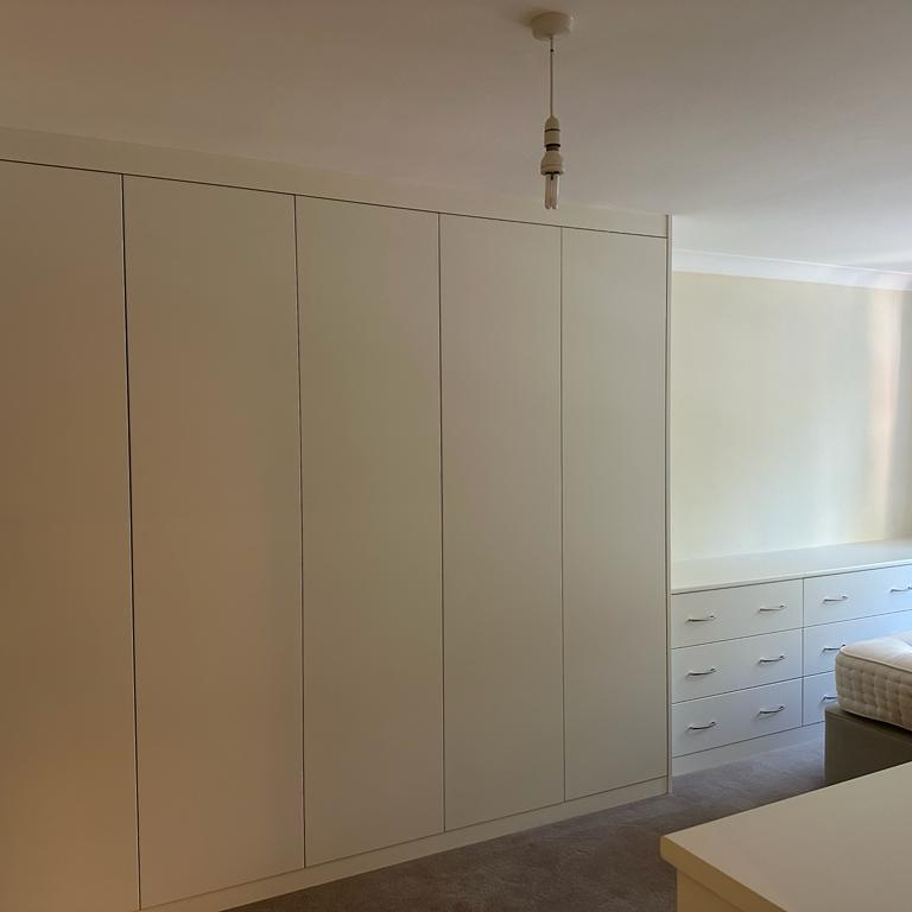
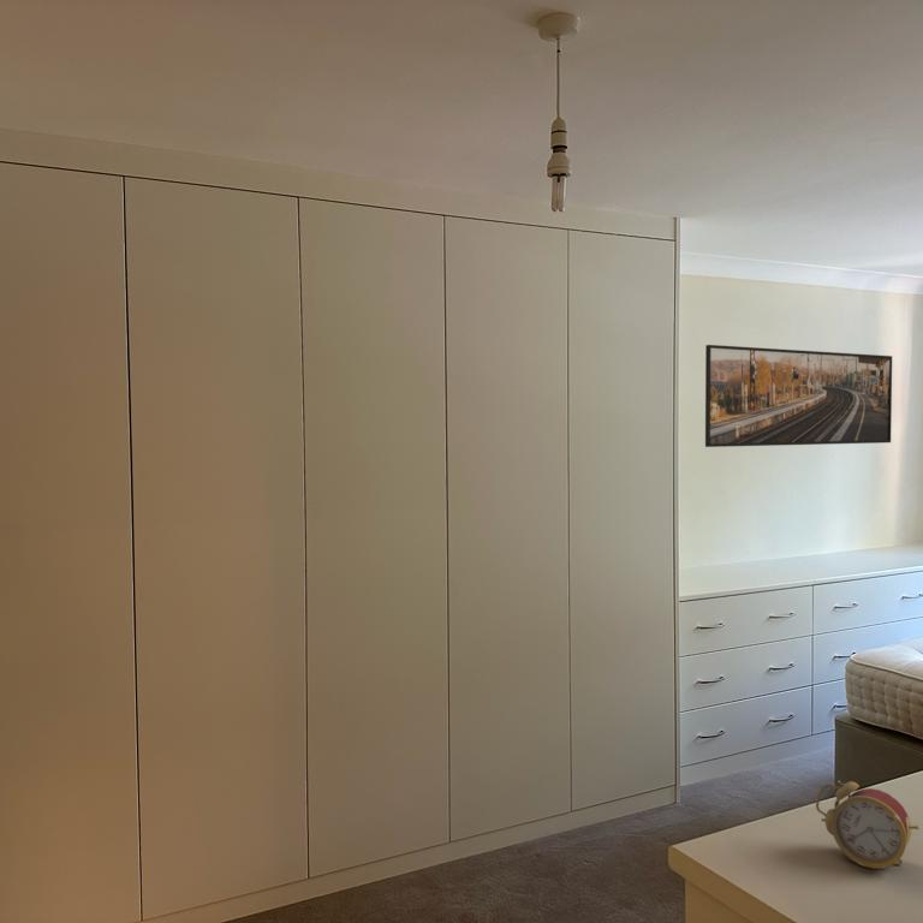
+ alarm clock (865, 821)
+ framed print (805, 398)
